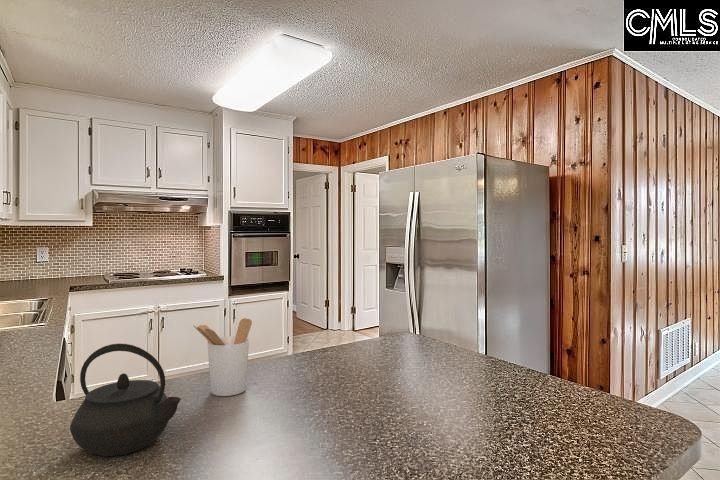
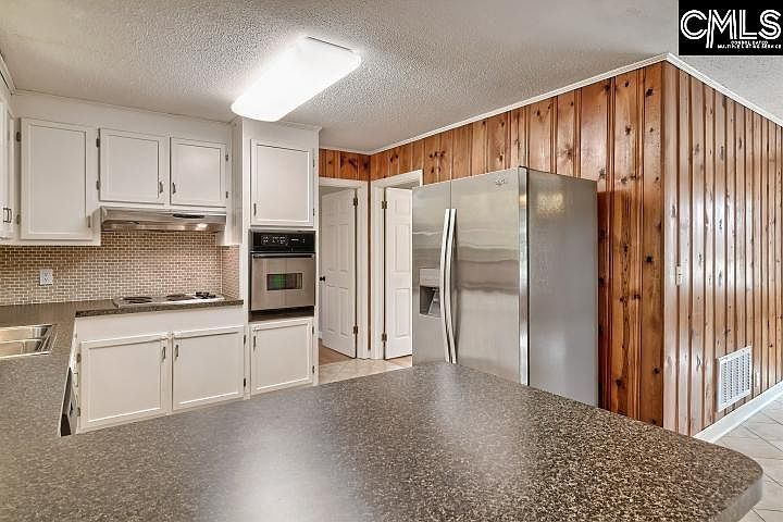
- utensil holder (221, 355)
- kettle (129, 393)
